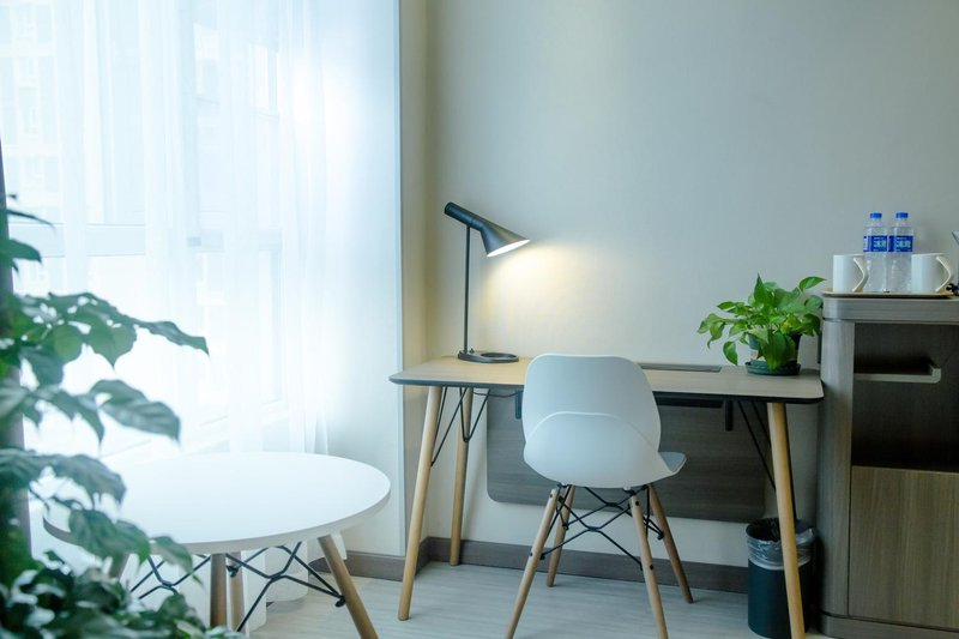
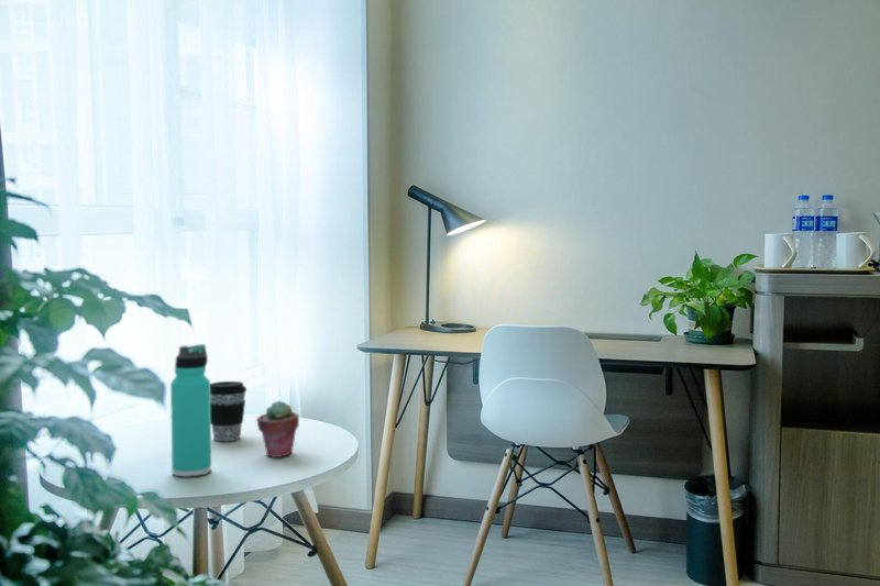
+ potted succulent (278, 427)
+ coffee cup (227, 410)
+ thermos bottle (190, 409)
